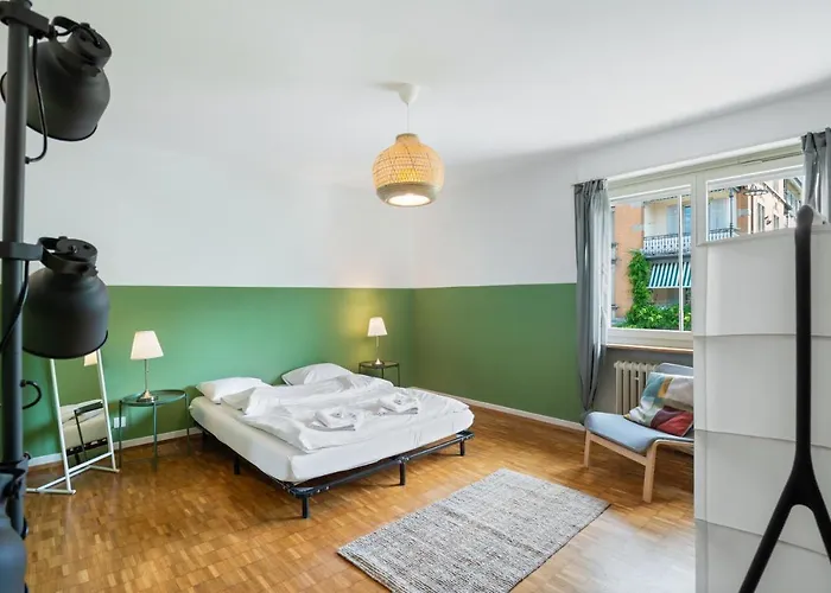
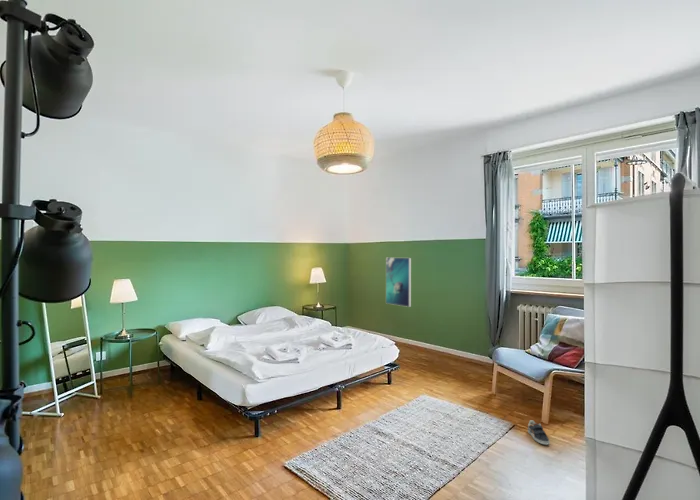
+ sneaker (537, 431)
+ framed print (398, 281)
